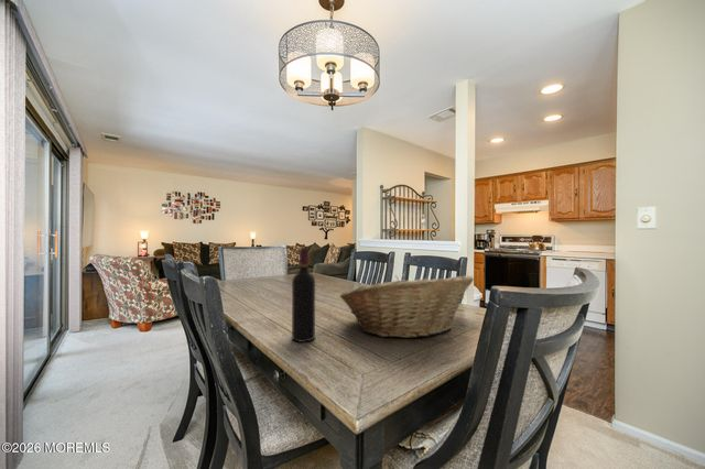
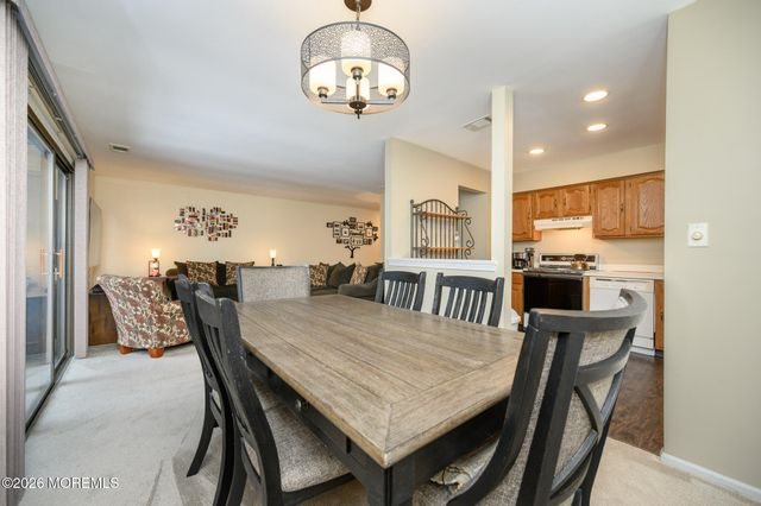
- wine bottle (303, 293)
- fruit basket (406, 298)
